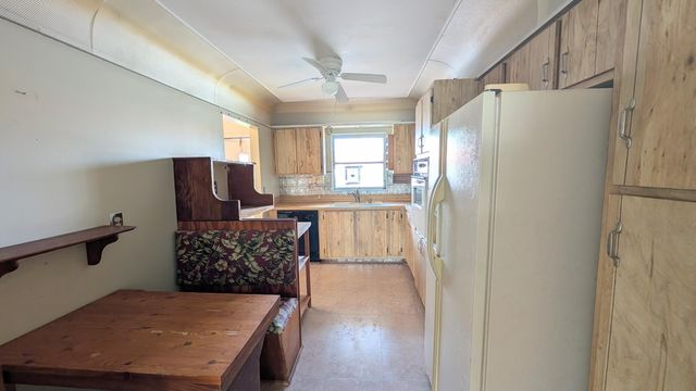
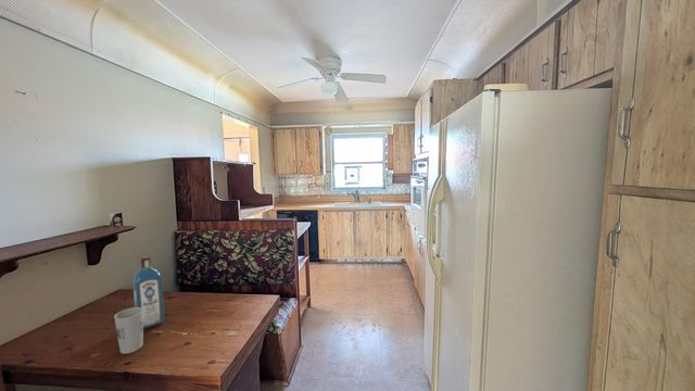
+ cup (130, 330)
+ liquor (148, 290)
